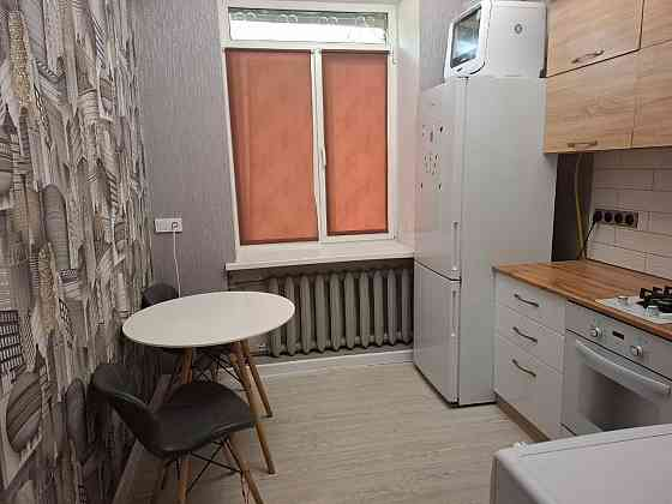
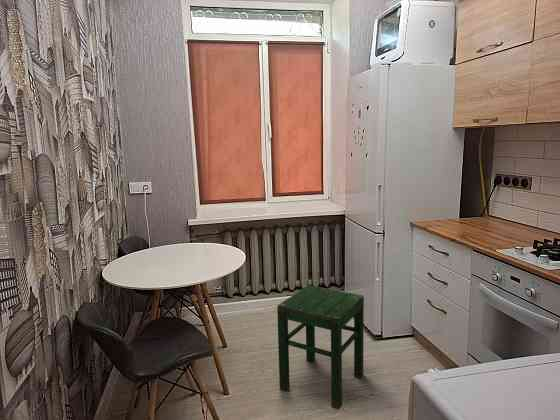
+ stool (314, 341)
